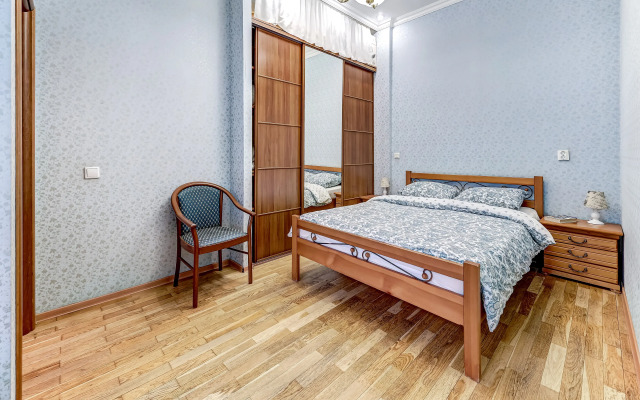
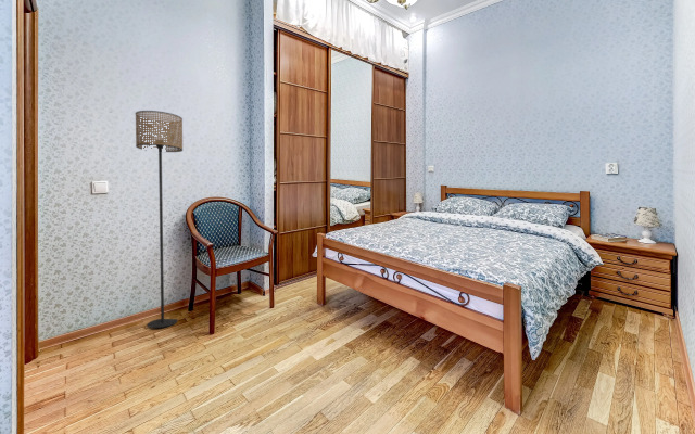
+ floor lamp (161, 220)
